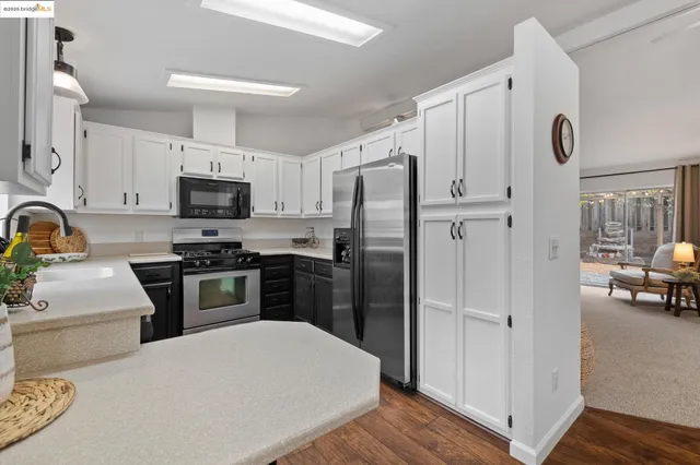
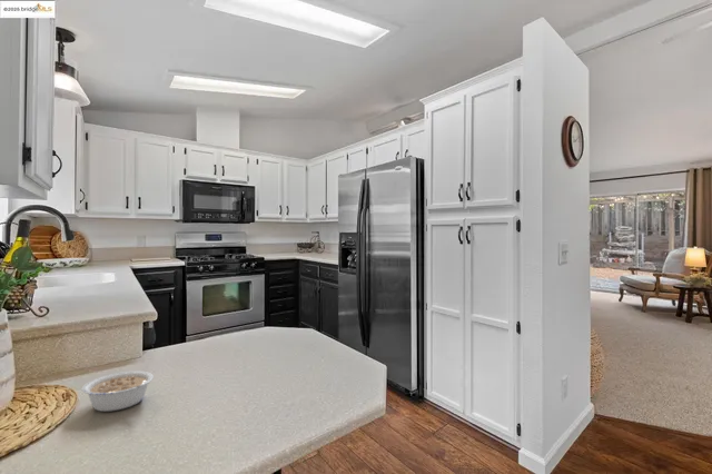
+ legume (121, 389)
